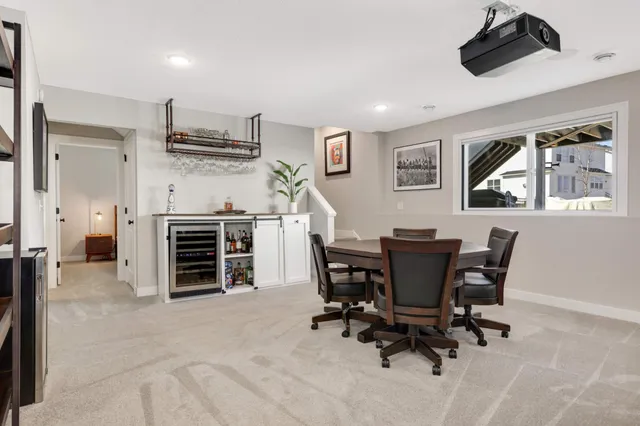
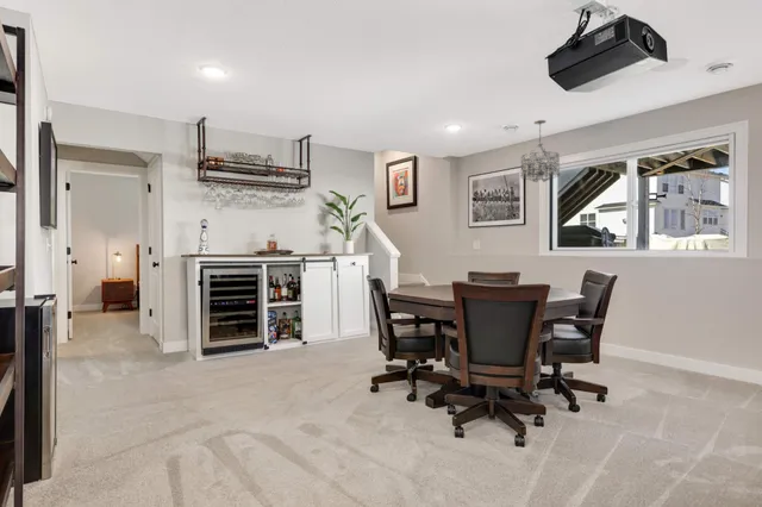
+ chandelier (538, 152)
